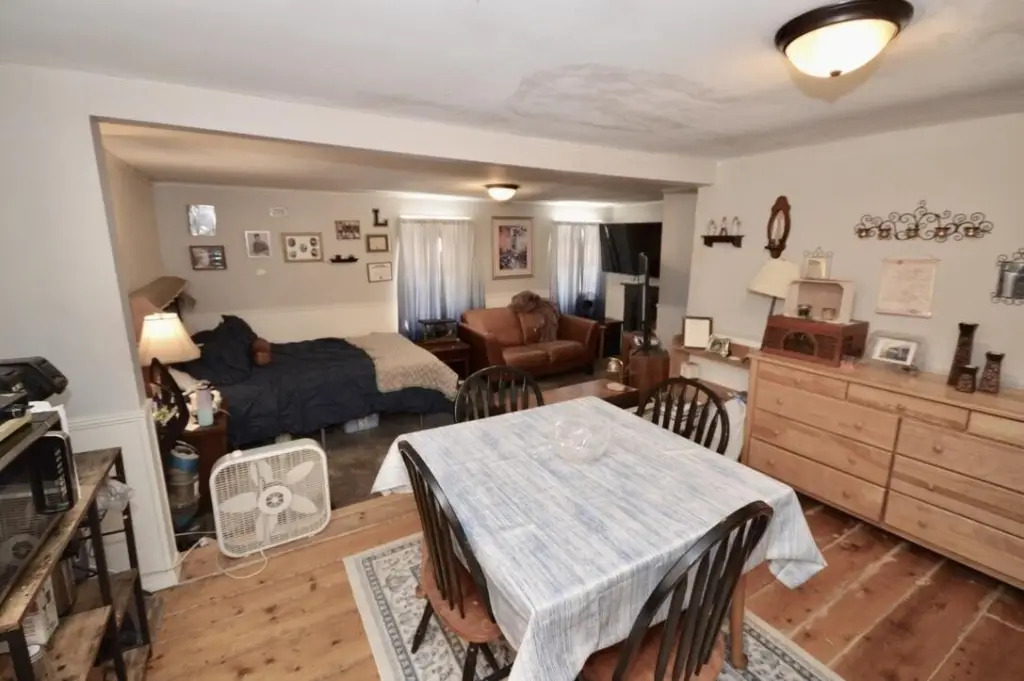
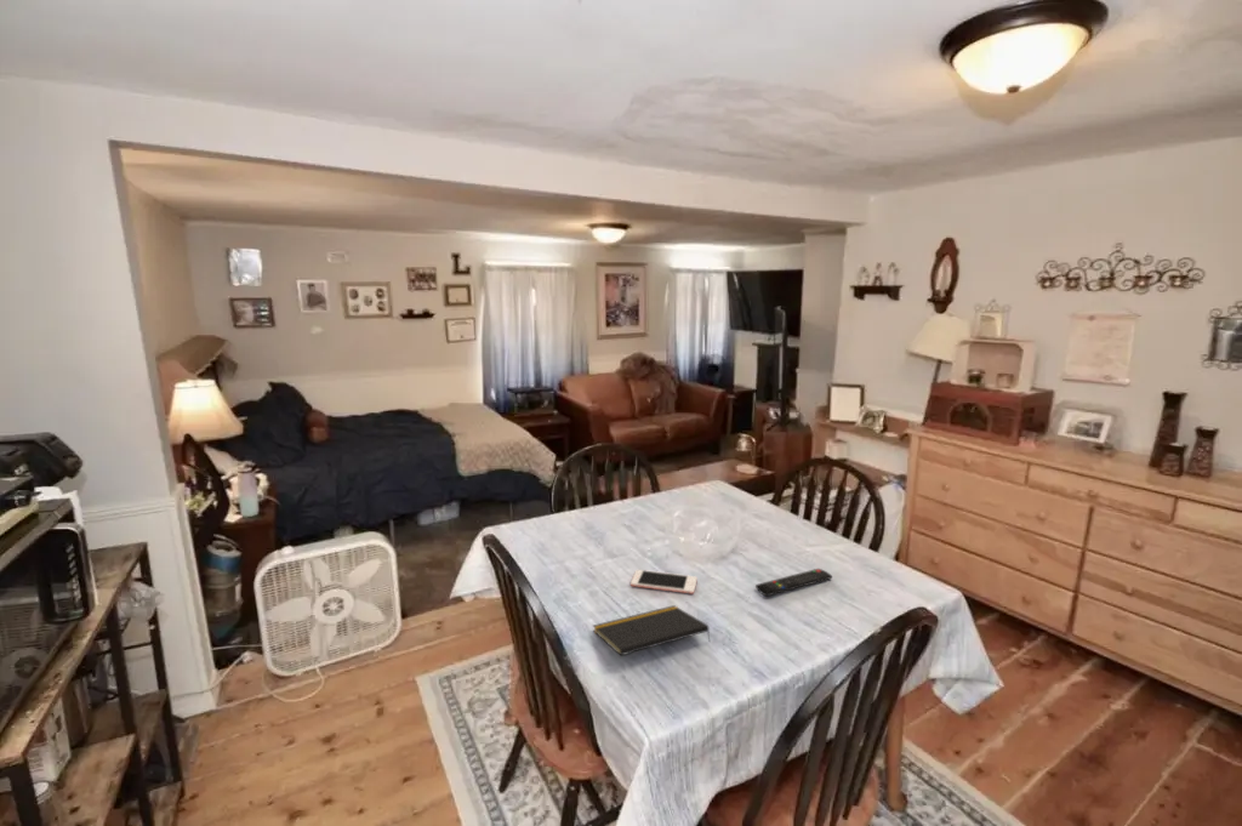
+ notepad (649, 628)
+ cell phone (663, 581)
+ remote control (794, 582)
